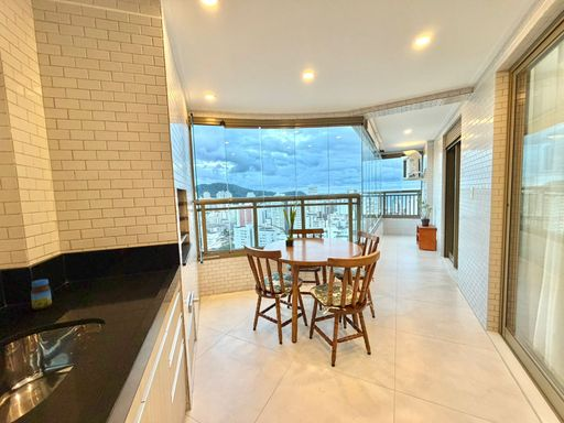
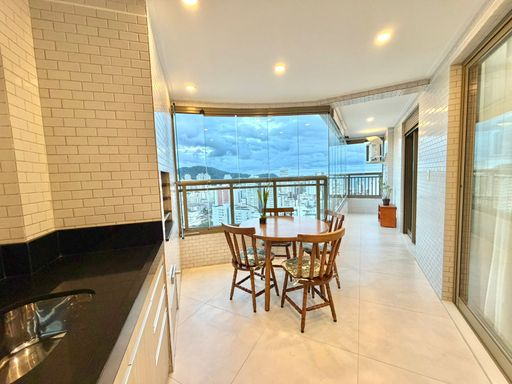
- jar (41, 293)
